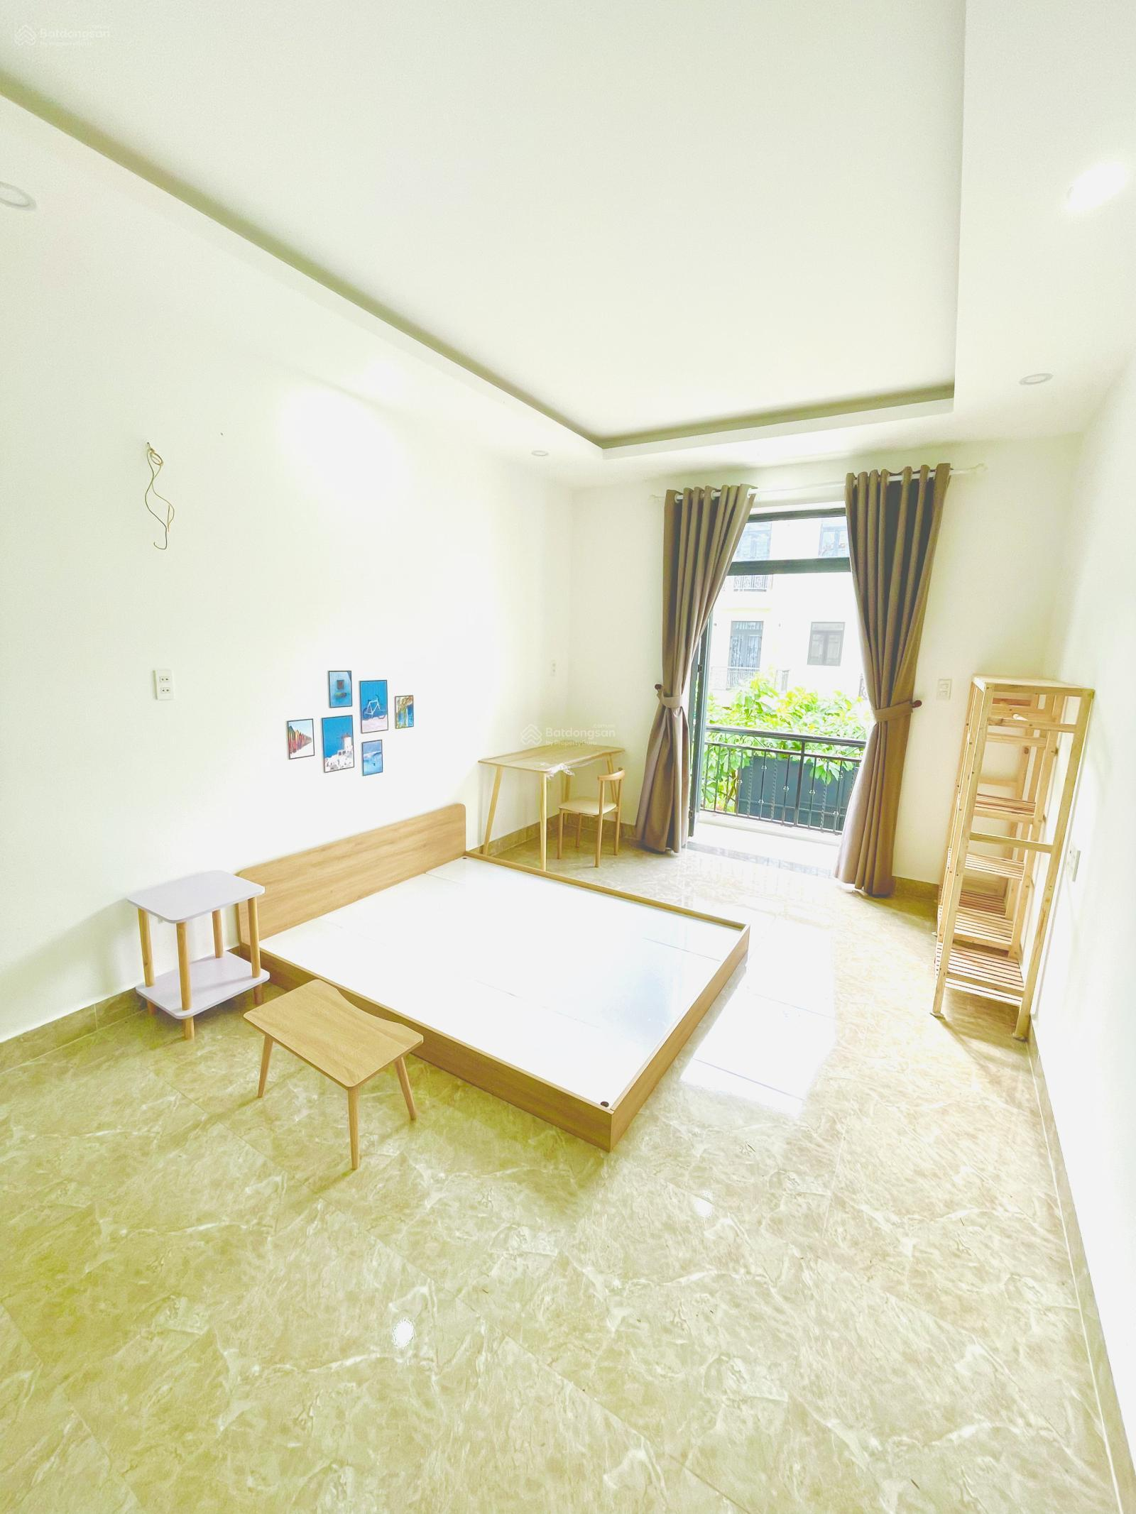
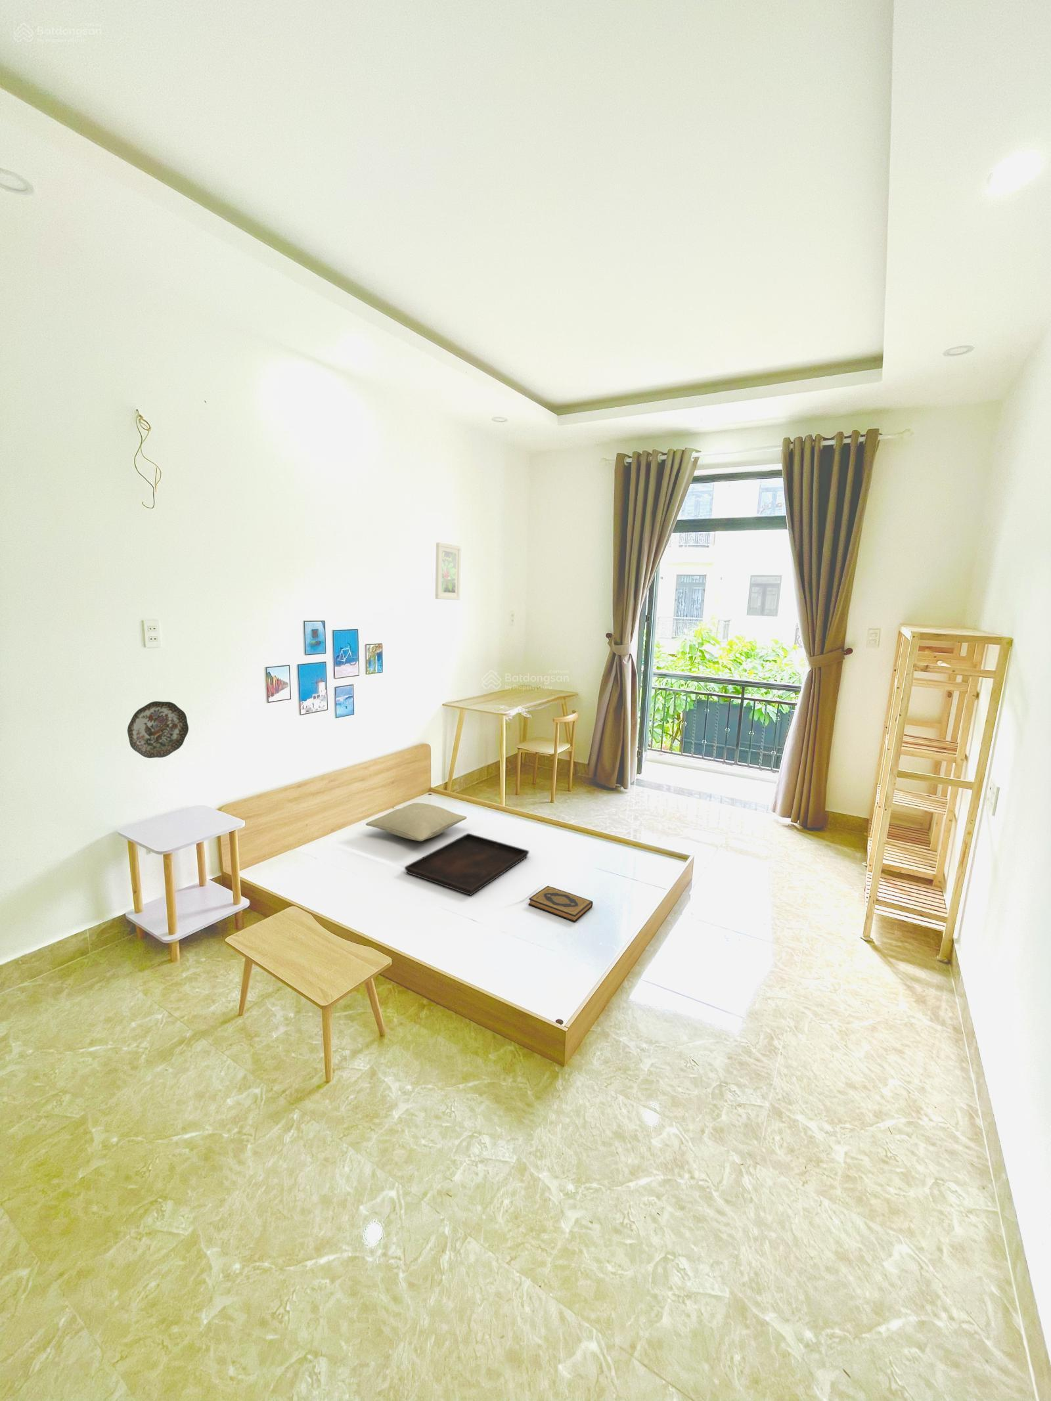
+ hardback book (561, 902)
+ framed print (448, 572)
+ decorative plate (158, 729)
+ pillow (417, 820)
+ serving tray (469, 861)
